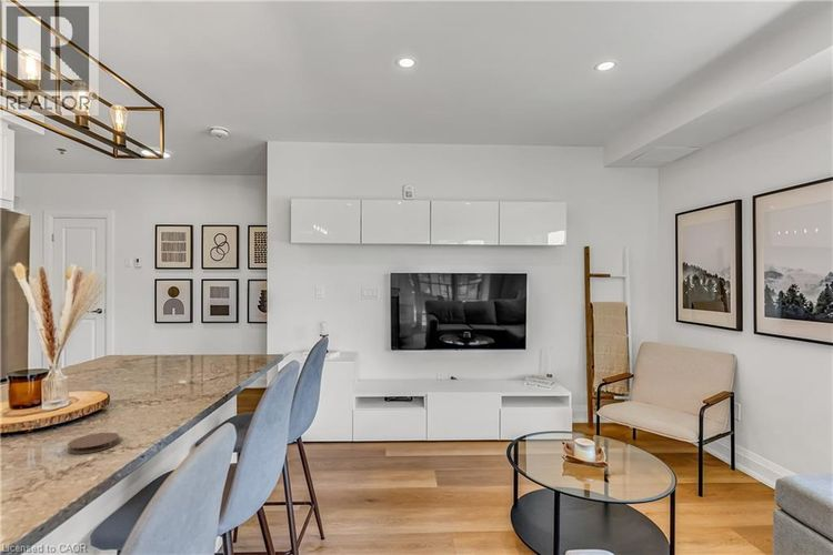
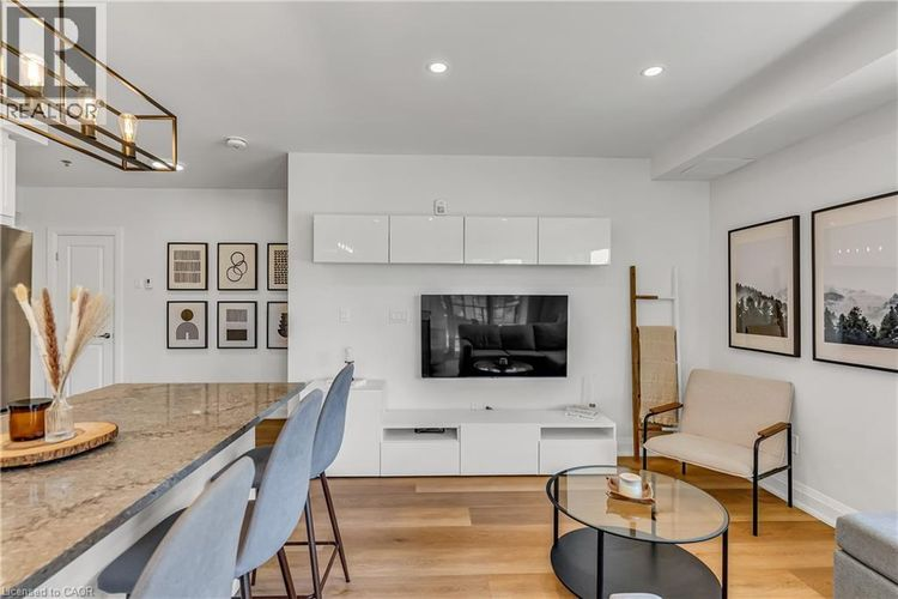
- coaster (93, 442)
